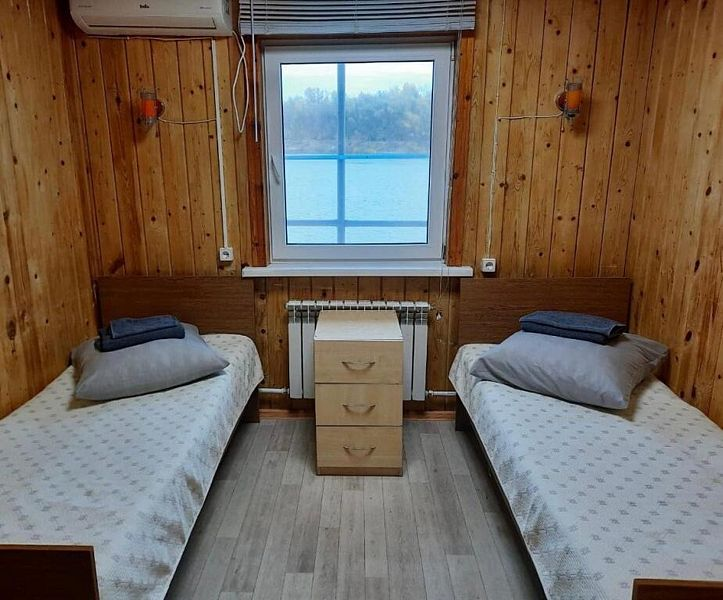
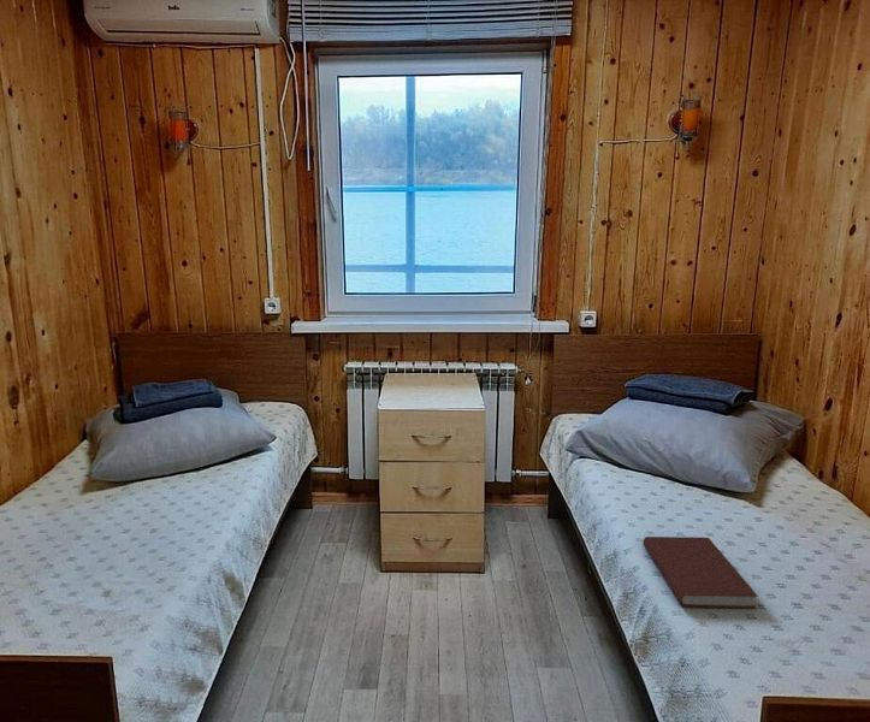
+ book (694, 569)
